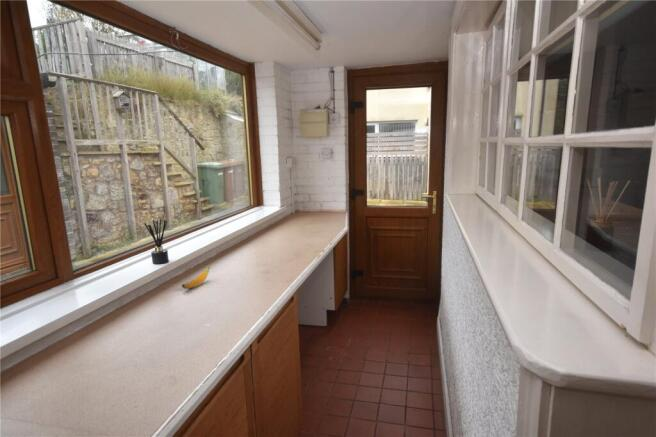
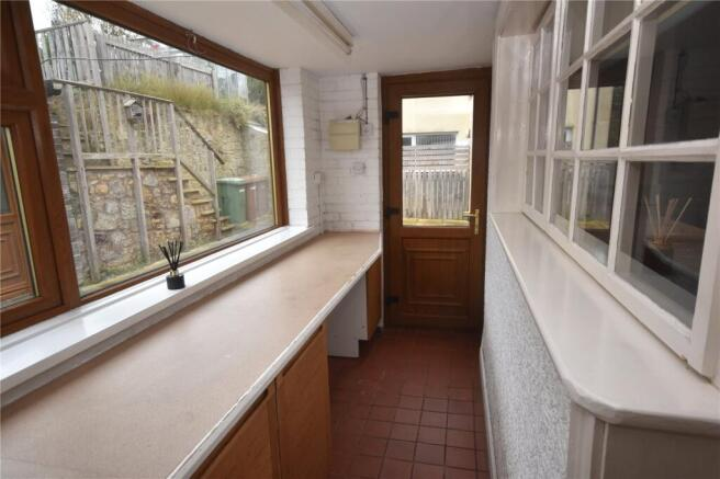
- banana (196, 279)
